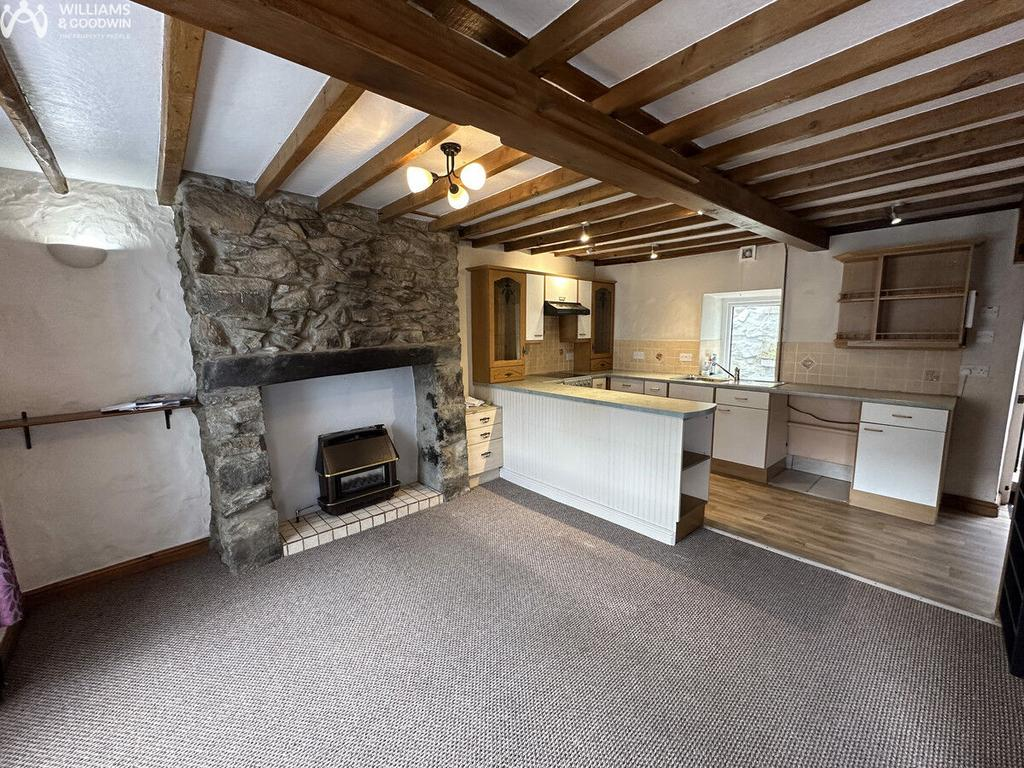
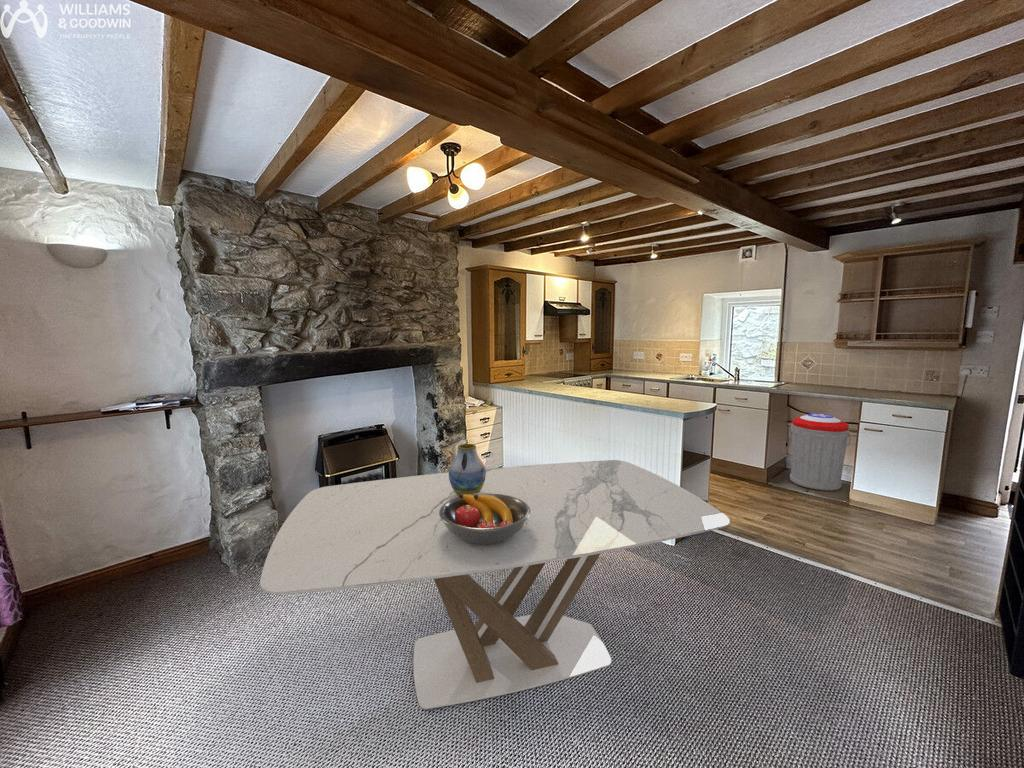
+ fruit bowl (485, 517)
+ dining table (504, 582)
+ trash can (817, 449)
+ vase (467, 470)
